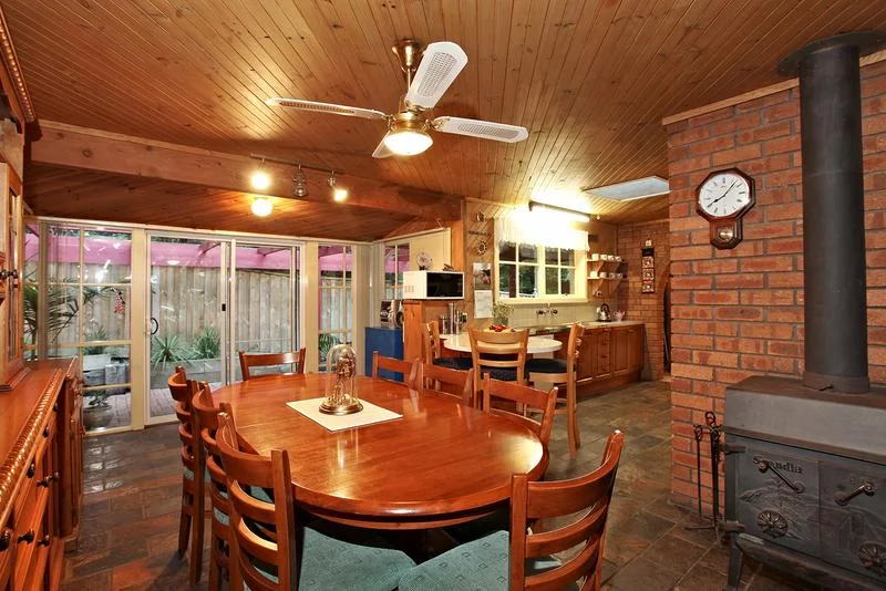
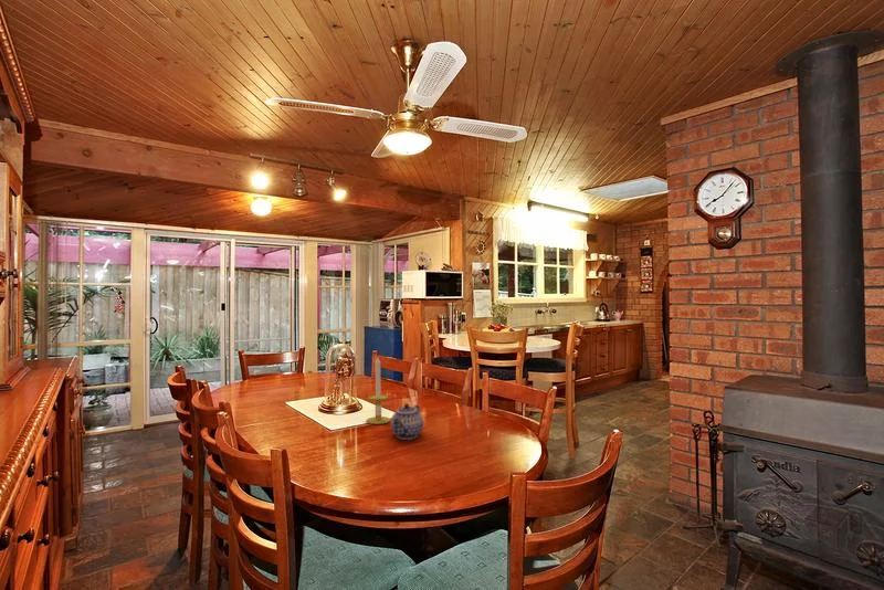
+ candle (378, 388)
+ teapot (407, 420)
